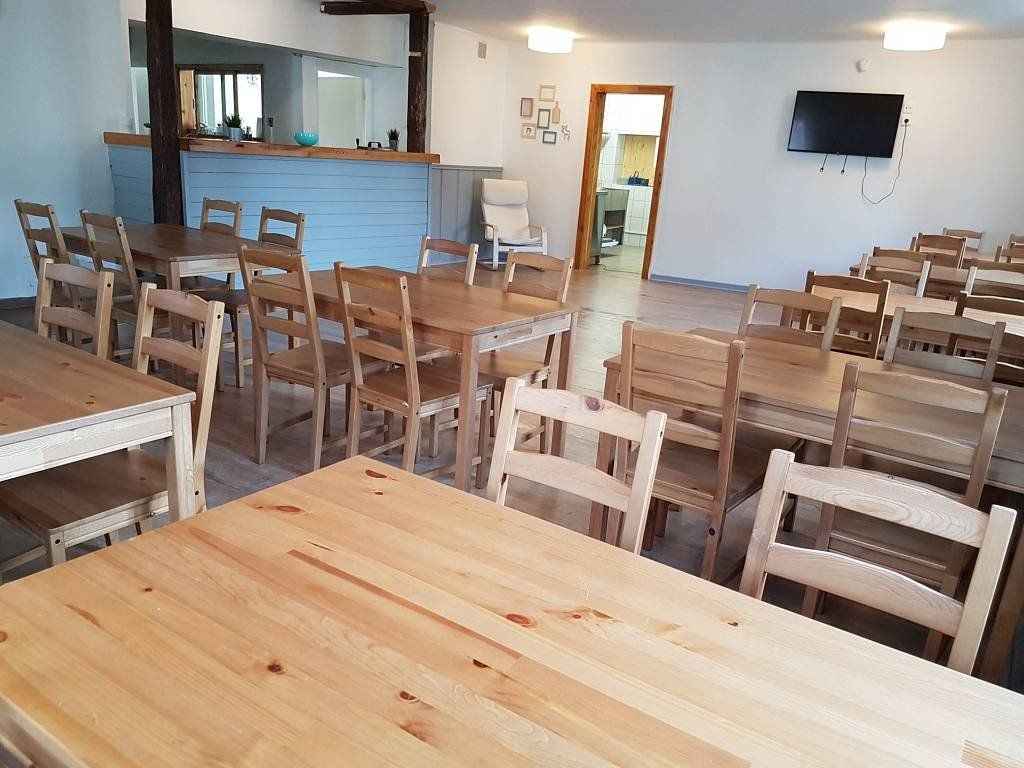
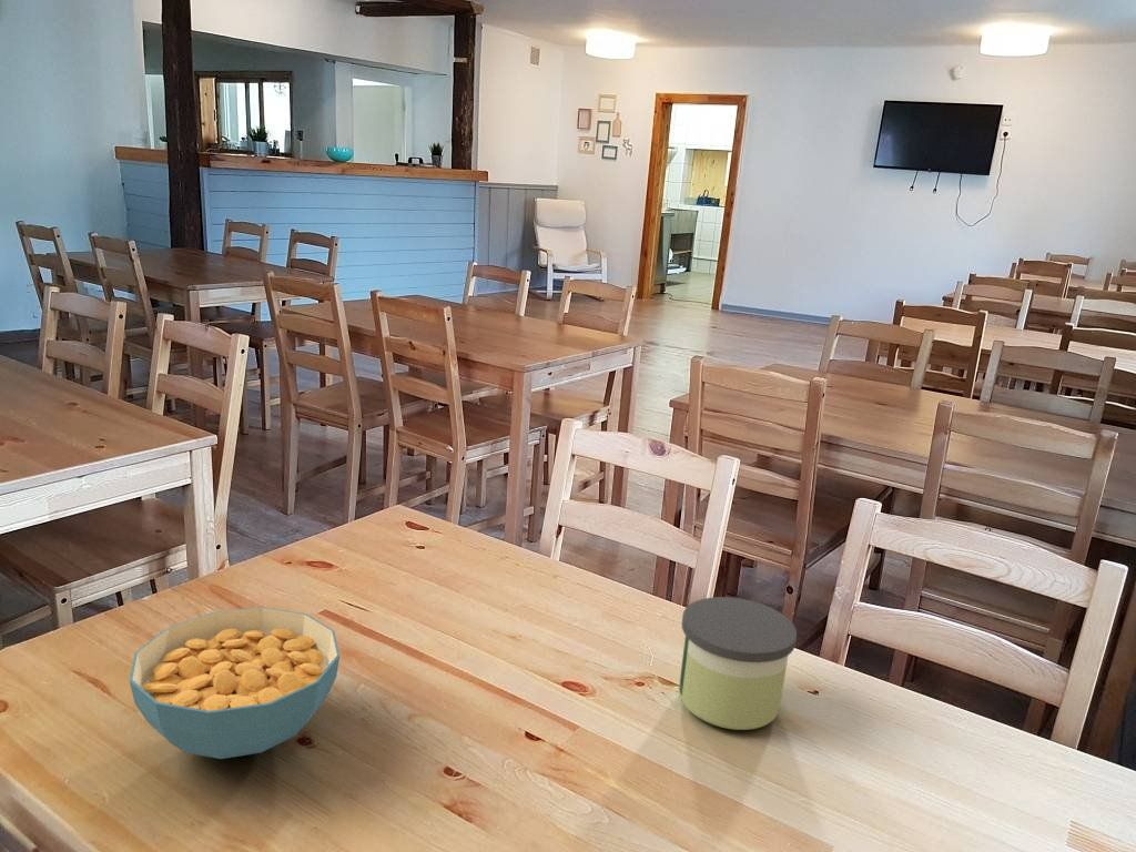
+ candle (733, 663)
+ cereal bowl (240, 696)
